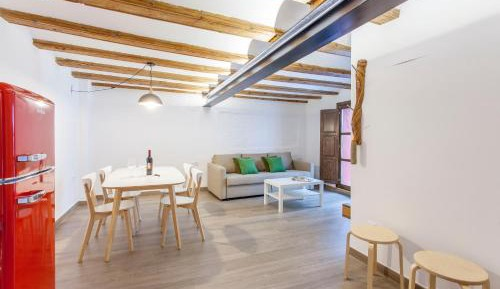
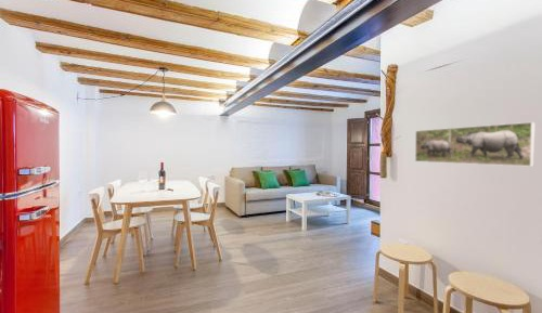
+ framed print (464, 145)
